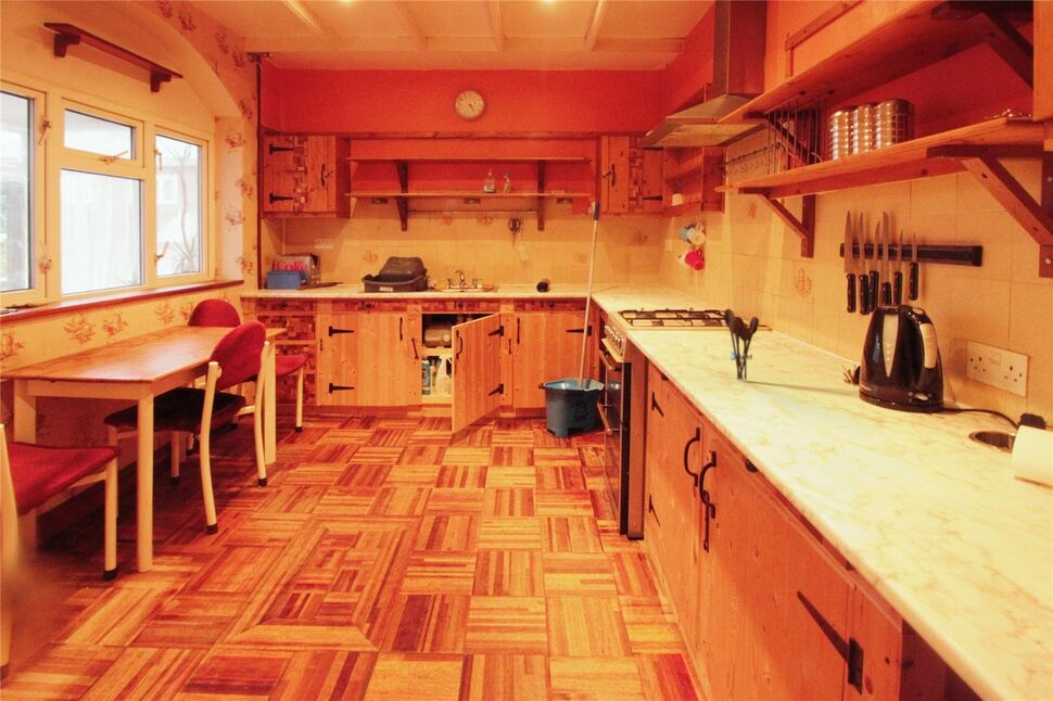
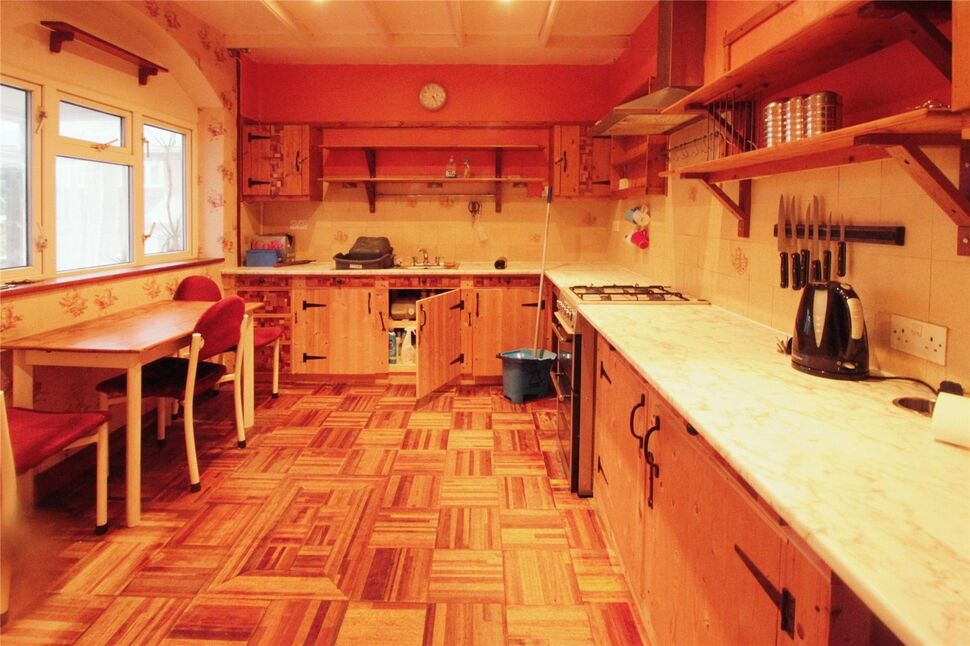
- utensil holder (738, 344)
